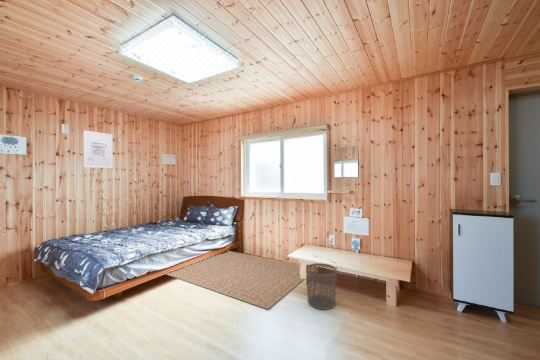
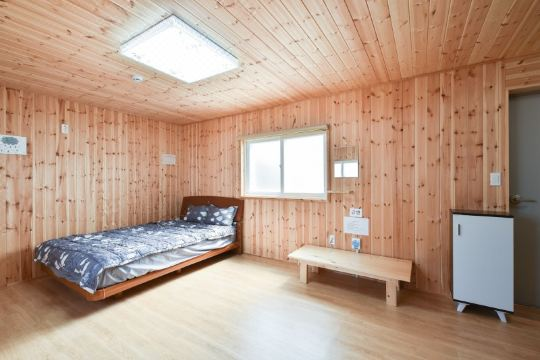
- wall art (98, 150)
- waste bin (321, 285)
- rug (236, 269)
